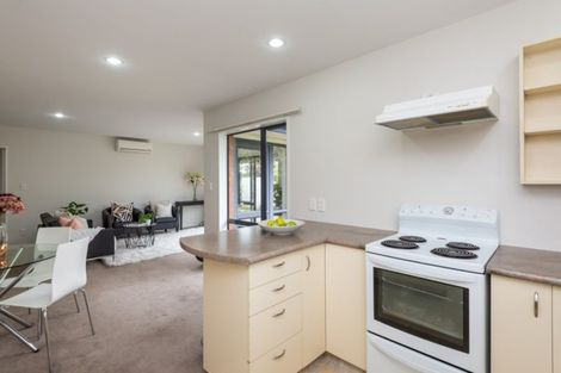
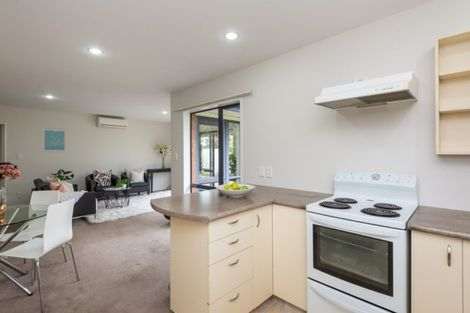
+ wall art (54, 140)
